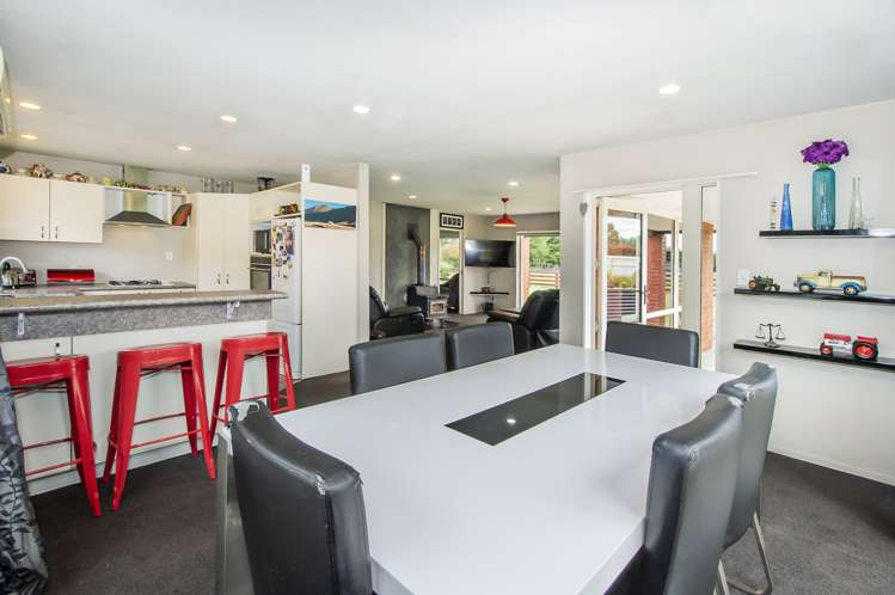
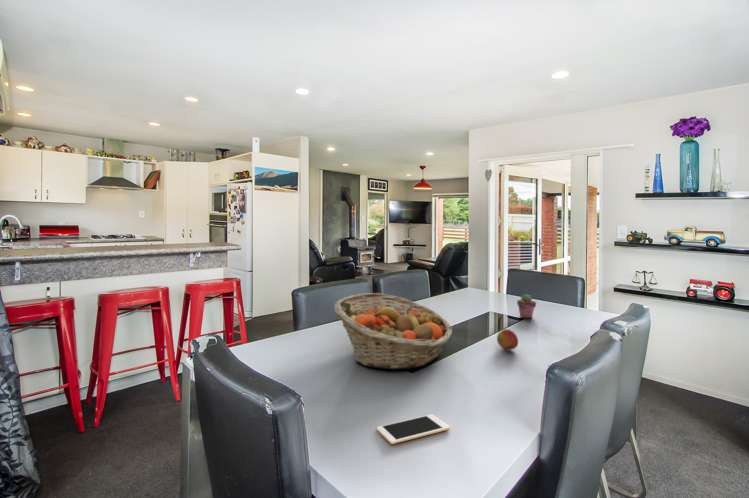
+ potted succulent (526, 305)
+ apple (507, 339)
+ fruit basket (394, 326)
+ cell phone (413, 428)
